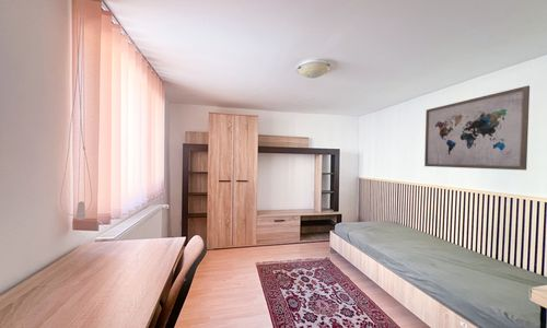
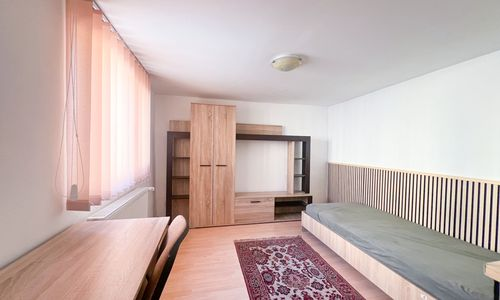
- wall art (466, 133)
